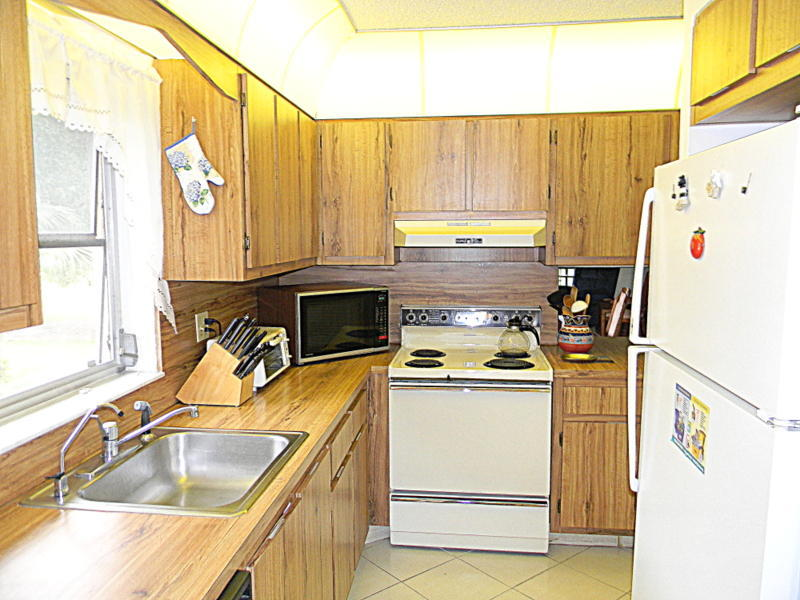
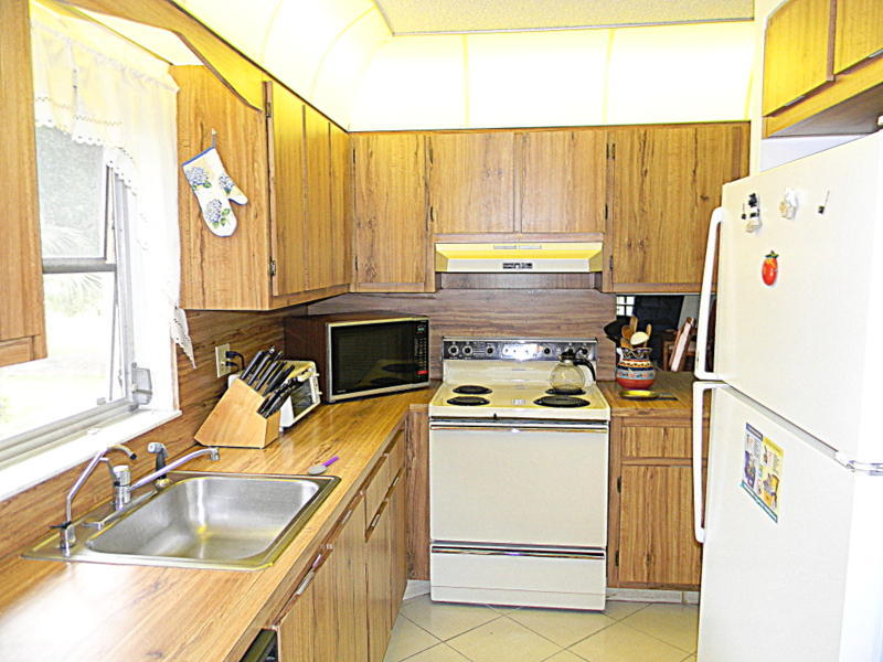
+ spoon (325, 463)
